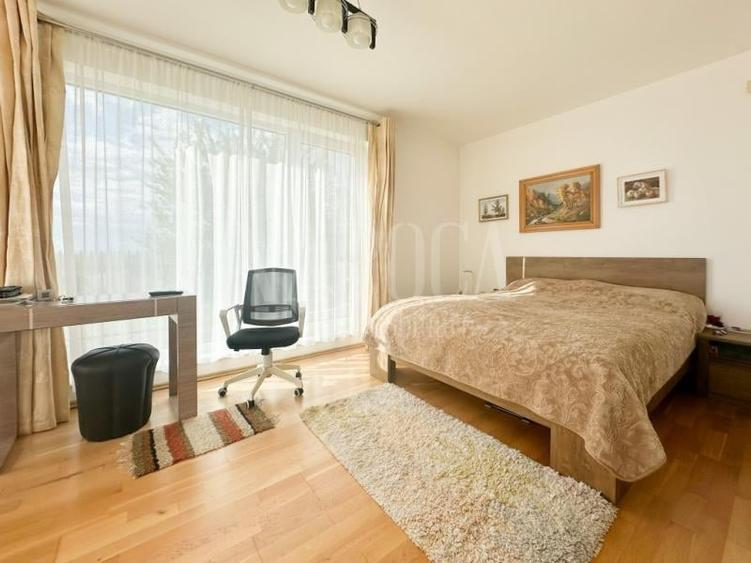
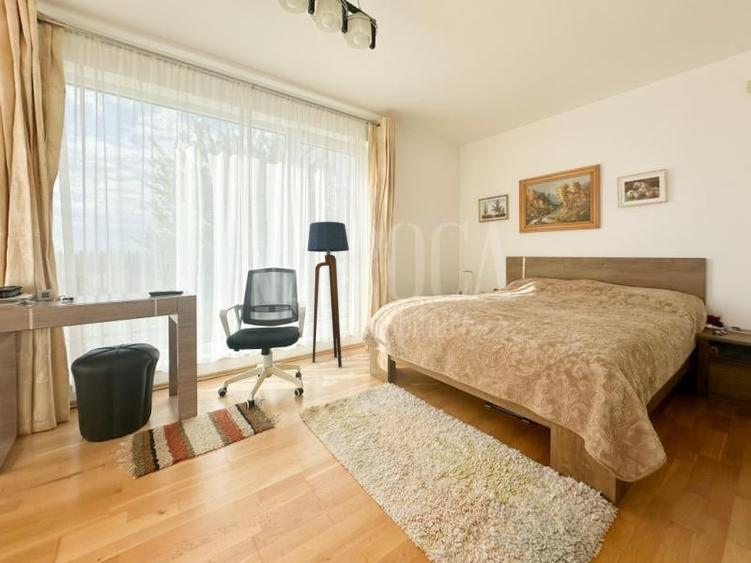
+ floor lamp (330, 293)
